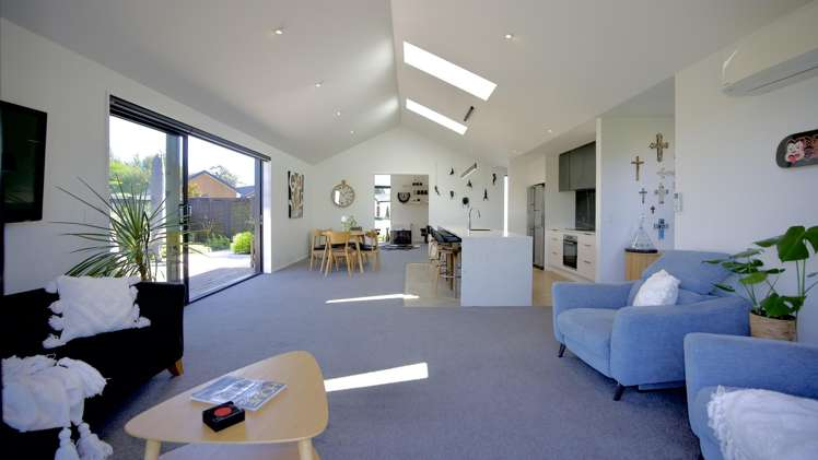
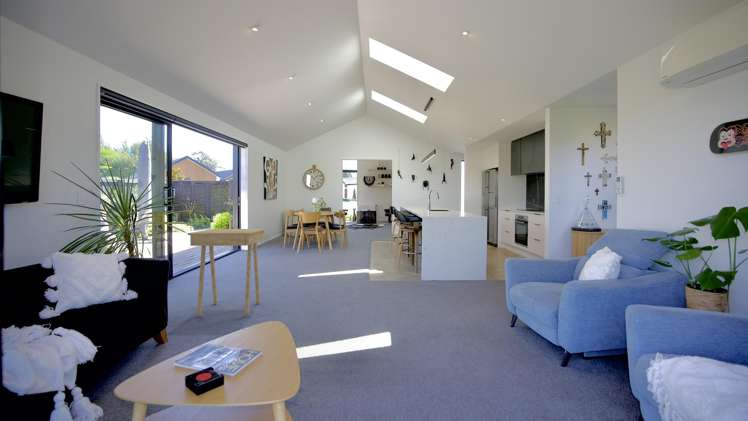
+ side table (215, 275)
